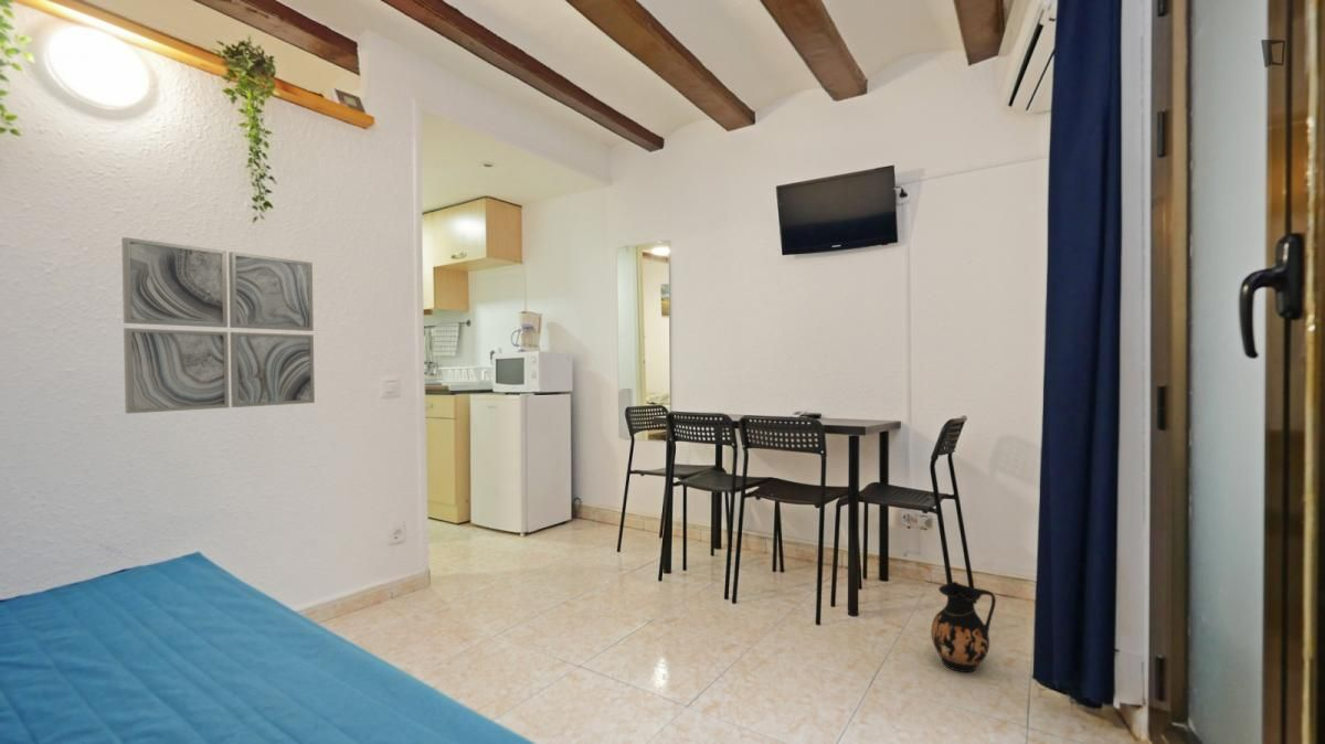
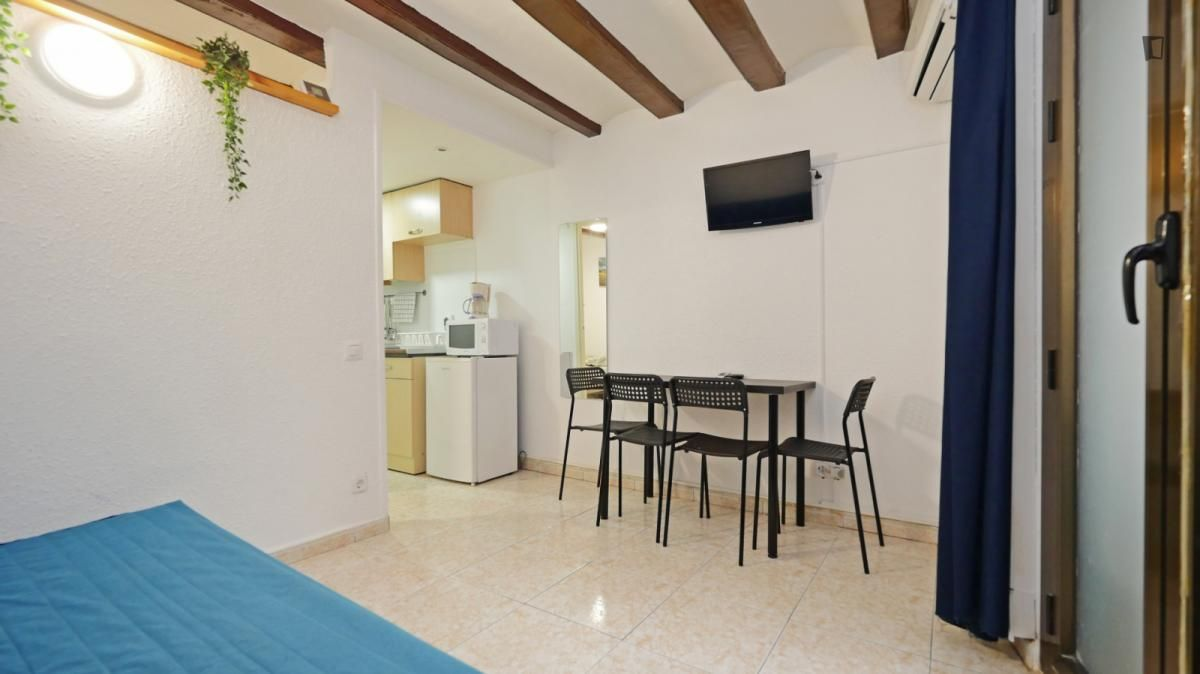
- wall art (230, 327)
- ceramic jug (961, 625)
